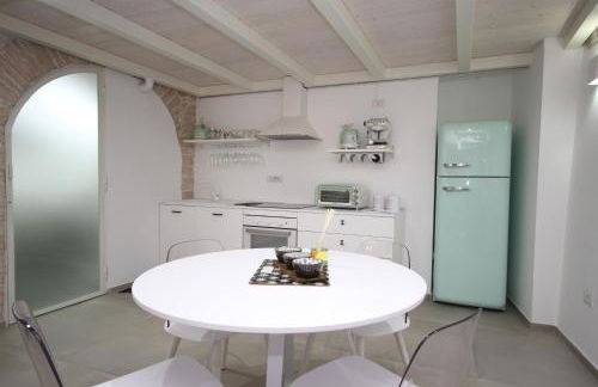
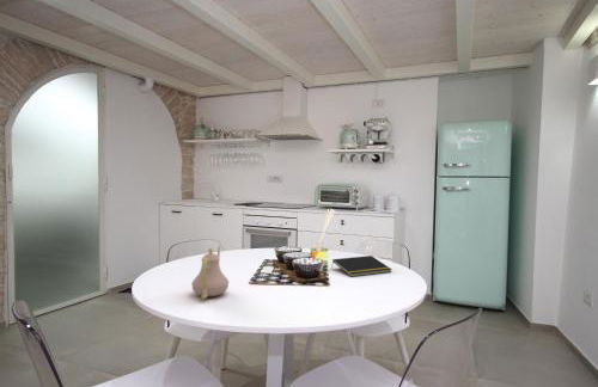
+ notepad (361, 265)
+ teapot (212, 269)
